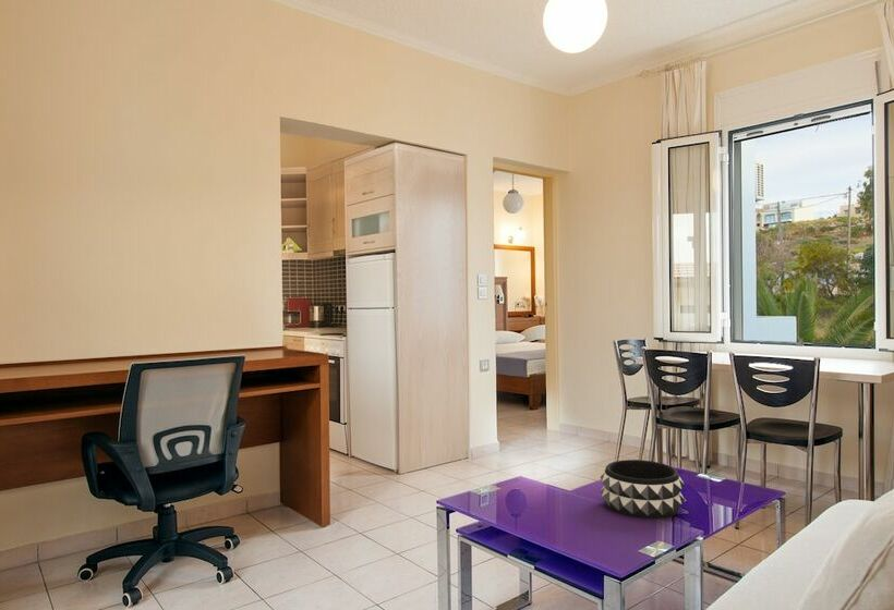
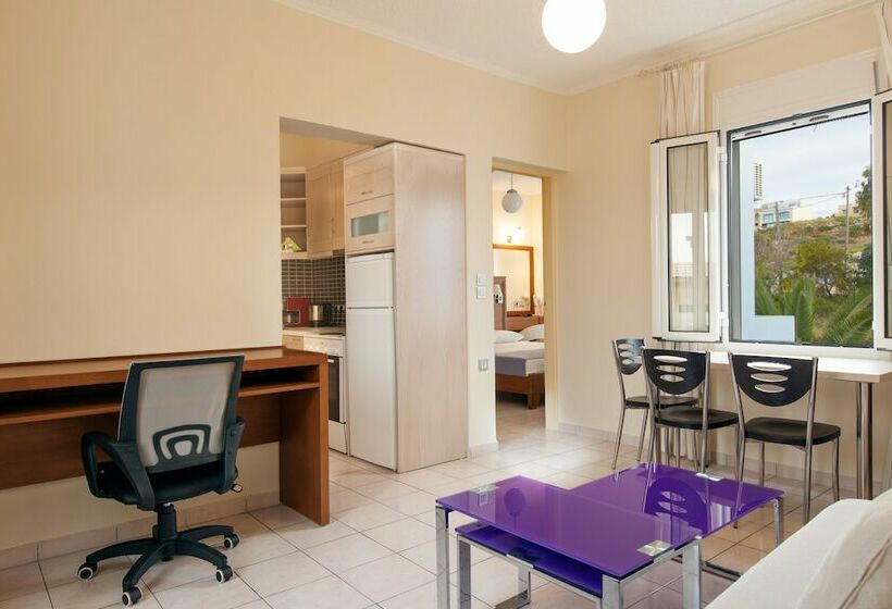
- decorative bowl (641, 488)
